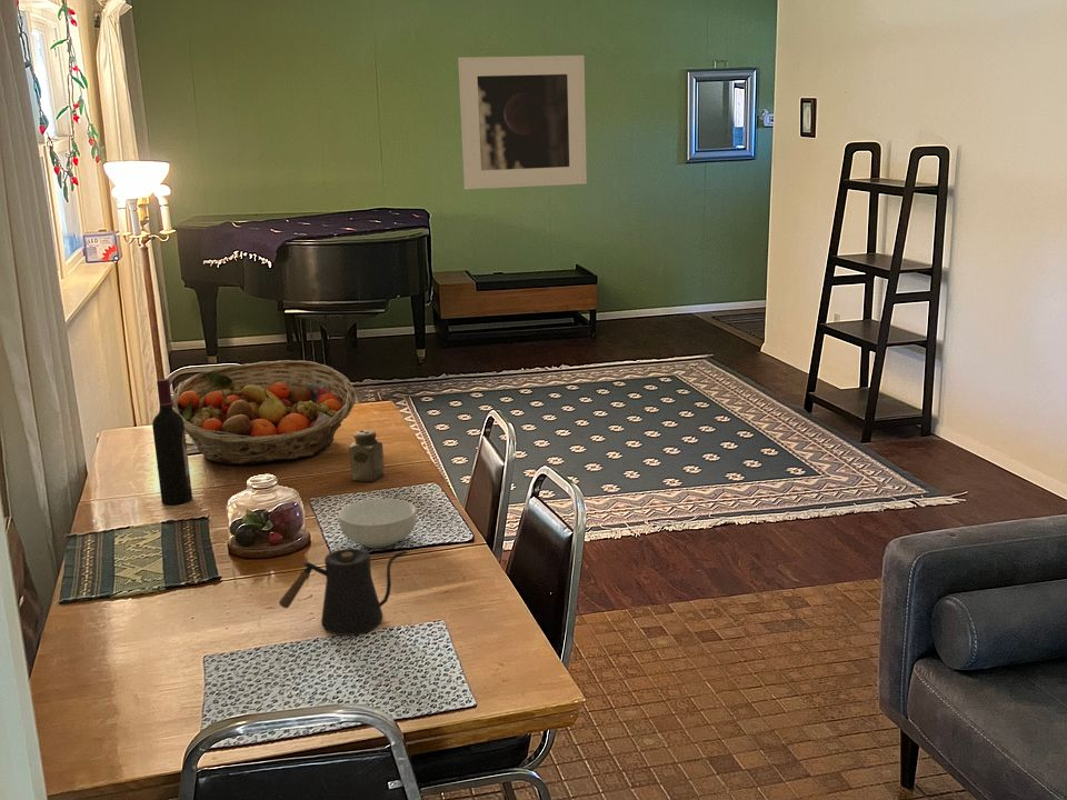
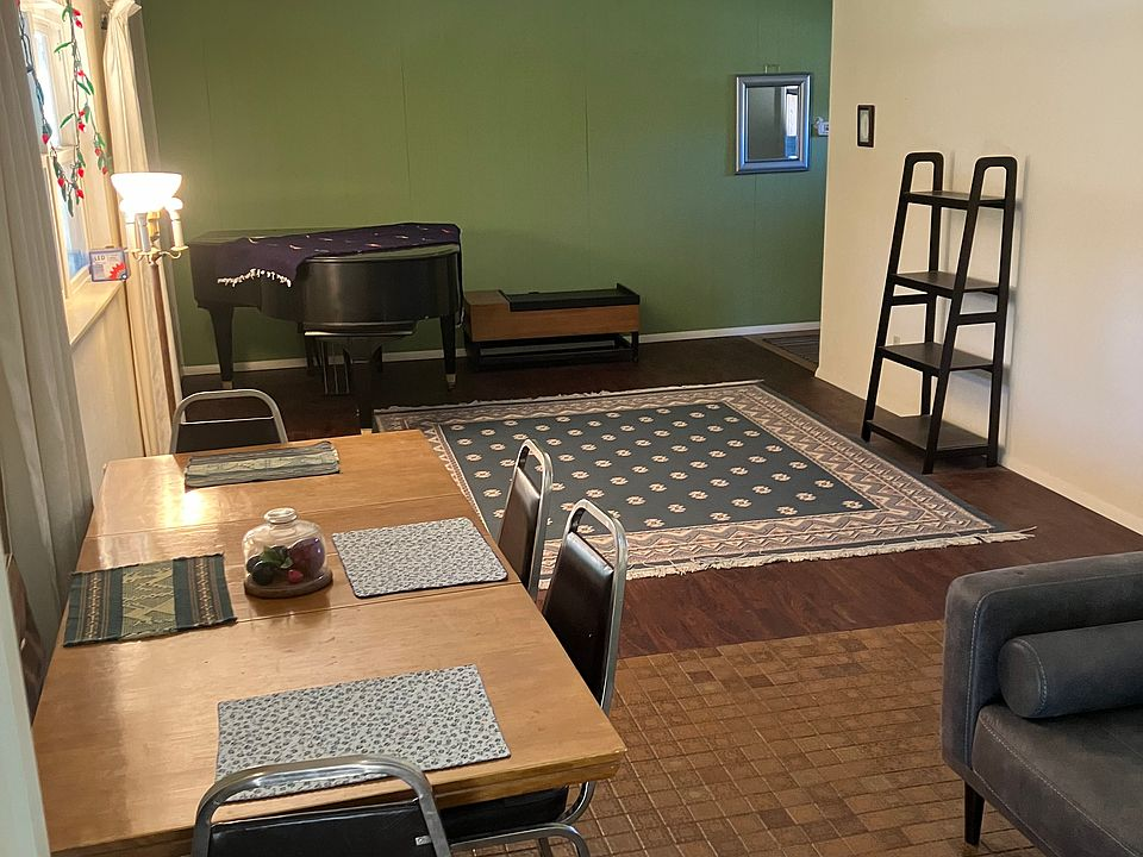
- cereal bowl (378, 526)
- salt shaker (366, 454)
- fruit basket (265, 411)
- wine bottle (170, 440)
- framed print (523, 122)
- kettle (346, 589)
